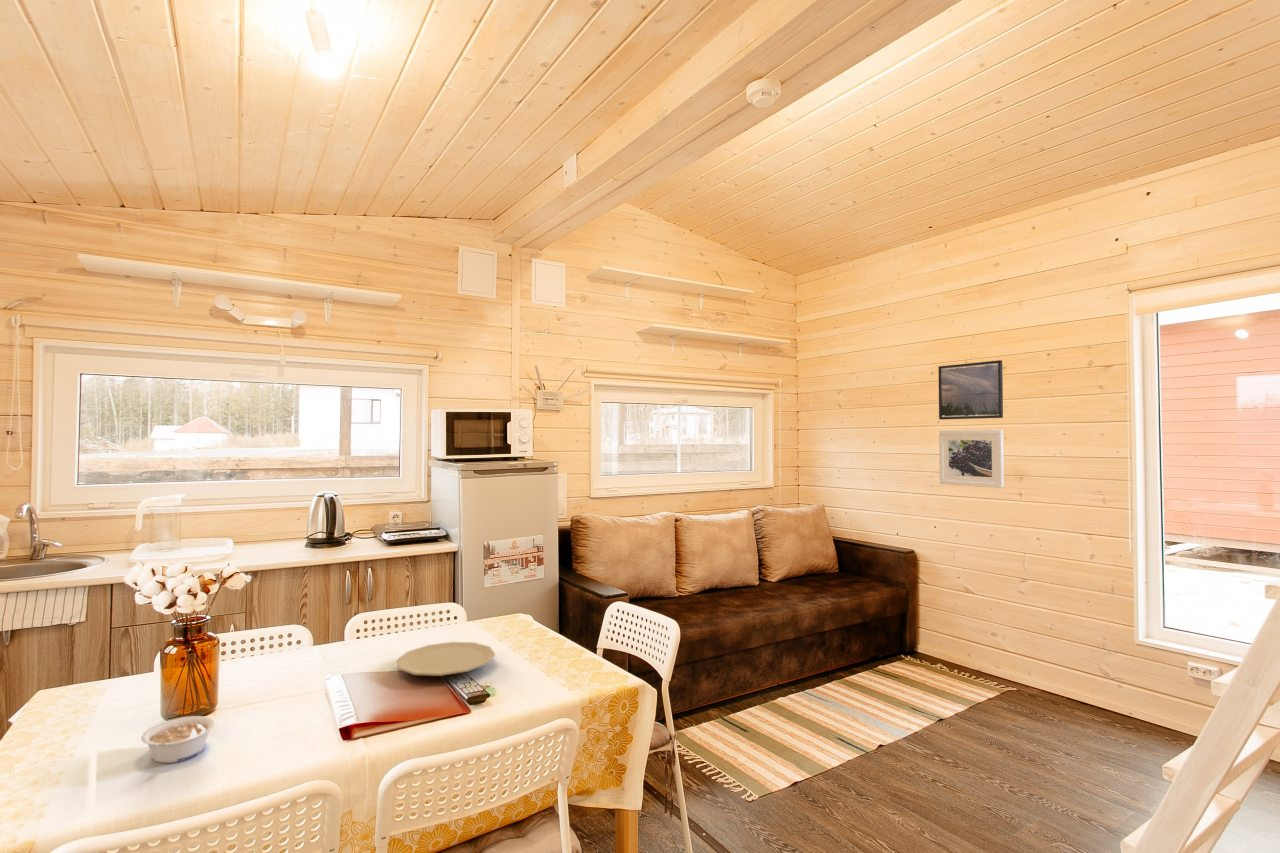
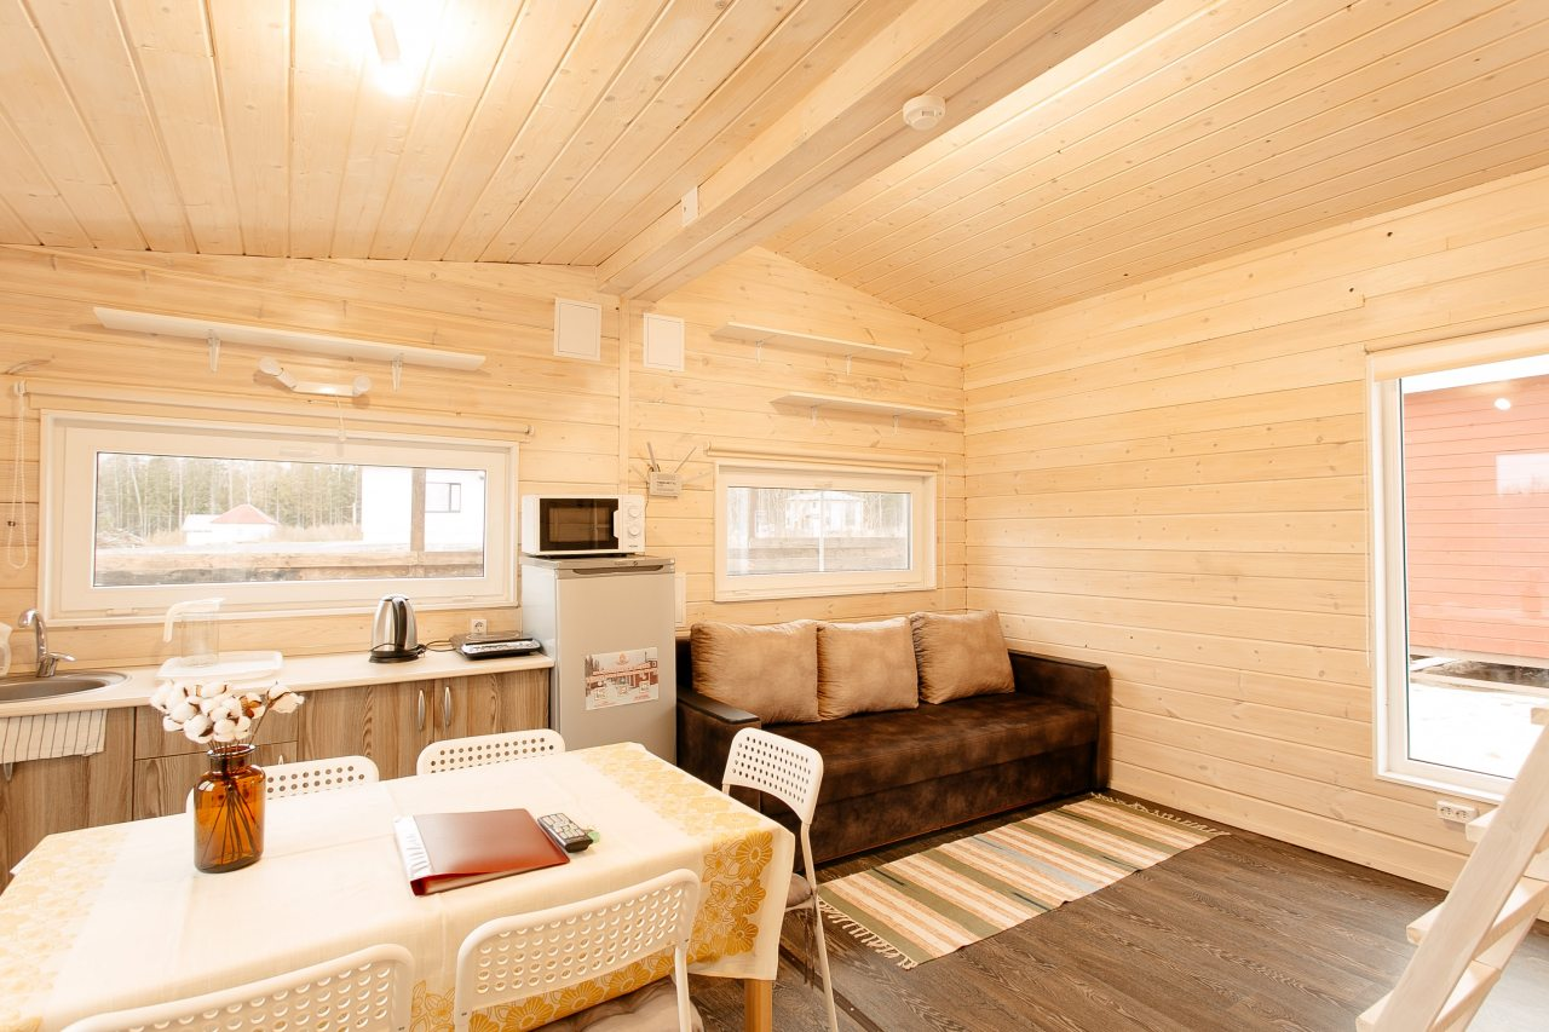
- legume (179, 739)
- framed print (969, 391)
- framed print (970, 458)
- plate (446, 661)
